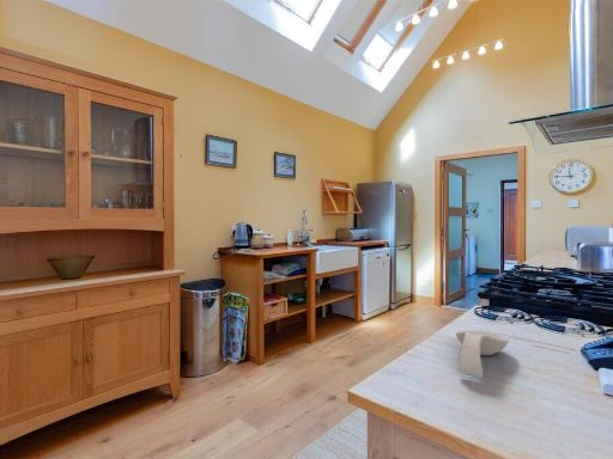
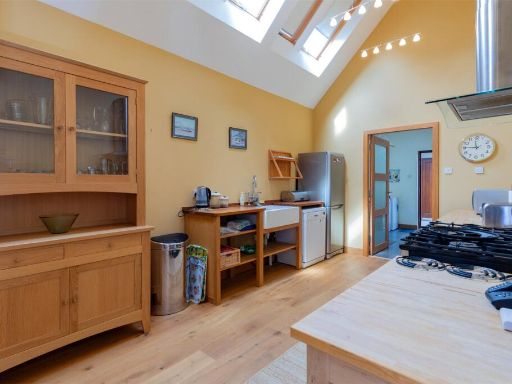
- spoon rest (478, 343)
